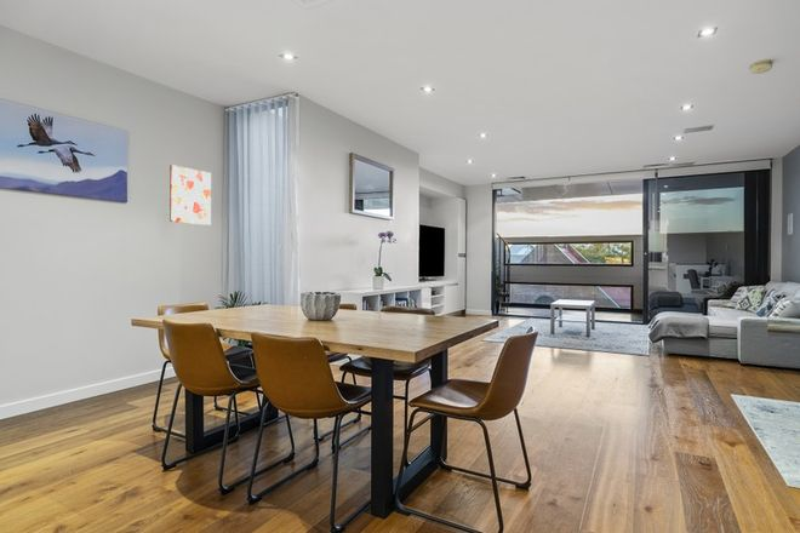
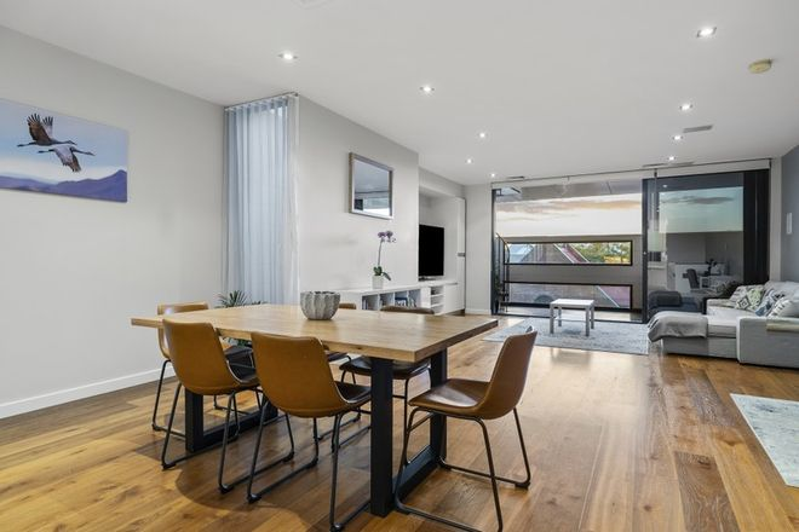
- wall art (190, 196)
